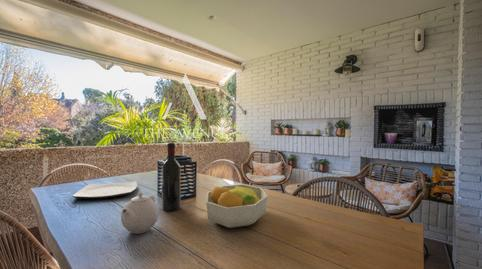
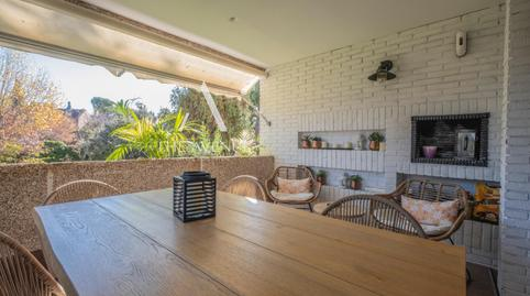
- teapot (140, 211)
- plate (108, 190)
- wine bottle (171, 175)
- fruit bowl (236, 200)
